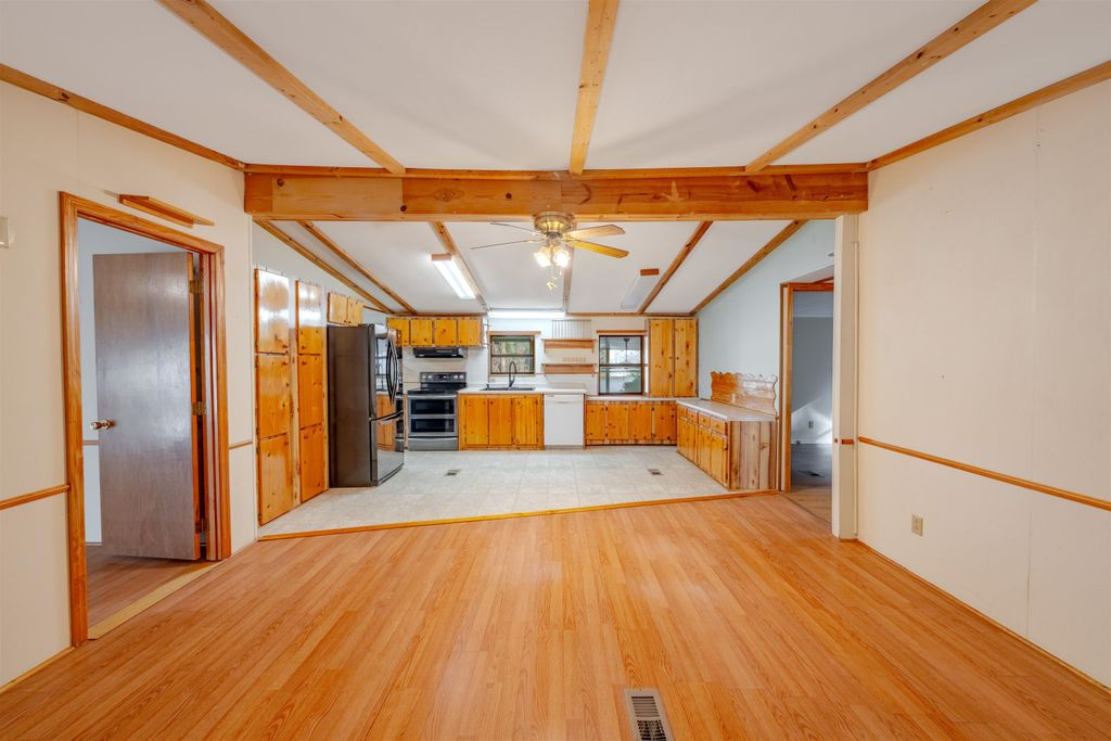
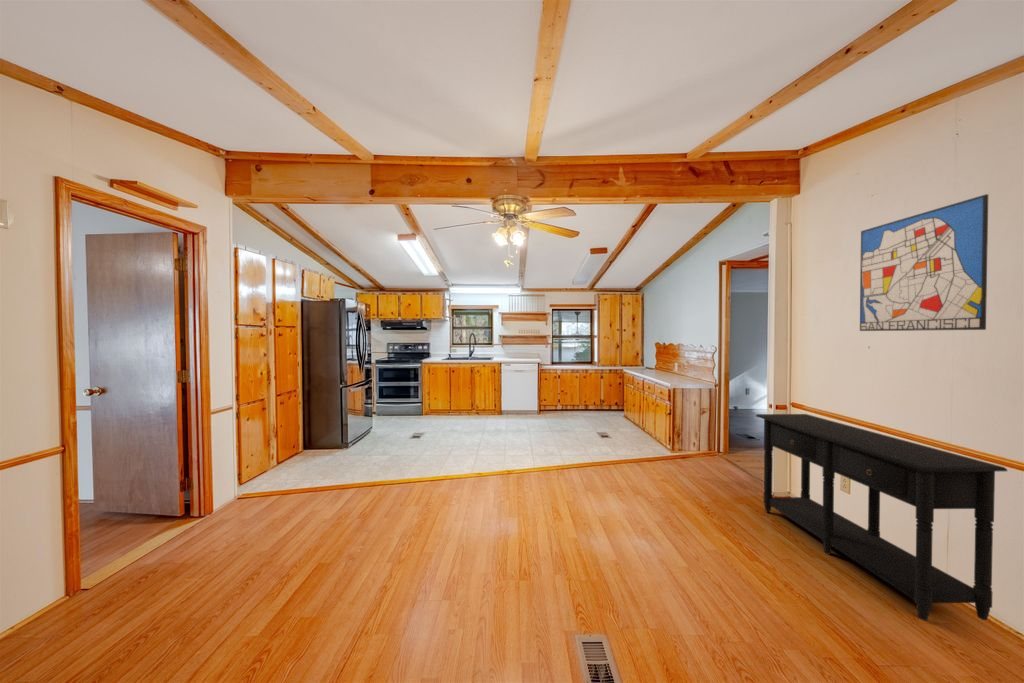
+ wall art (914, 273)
+ console table (853, 480)
